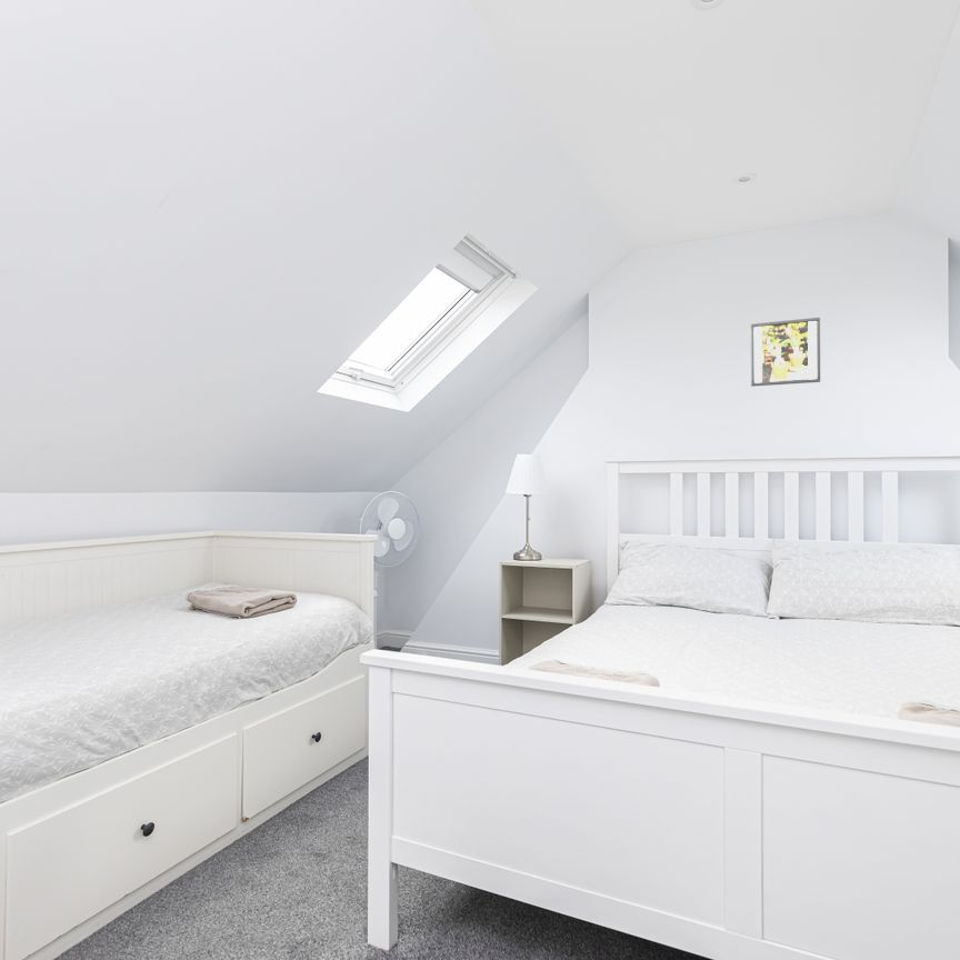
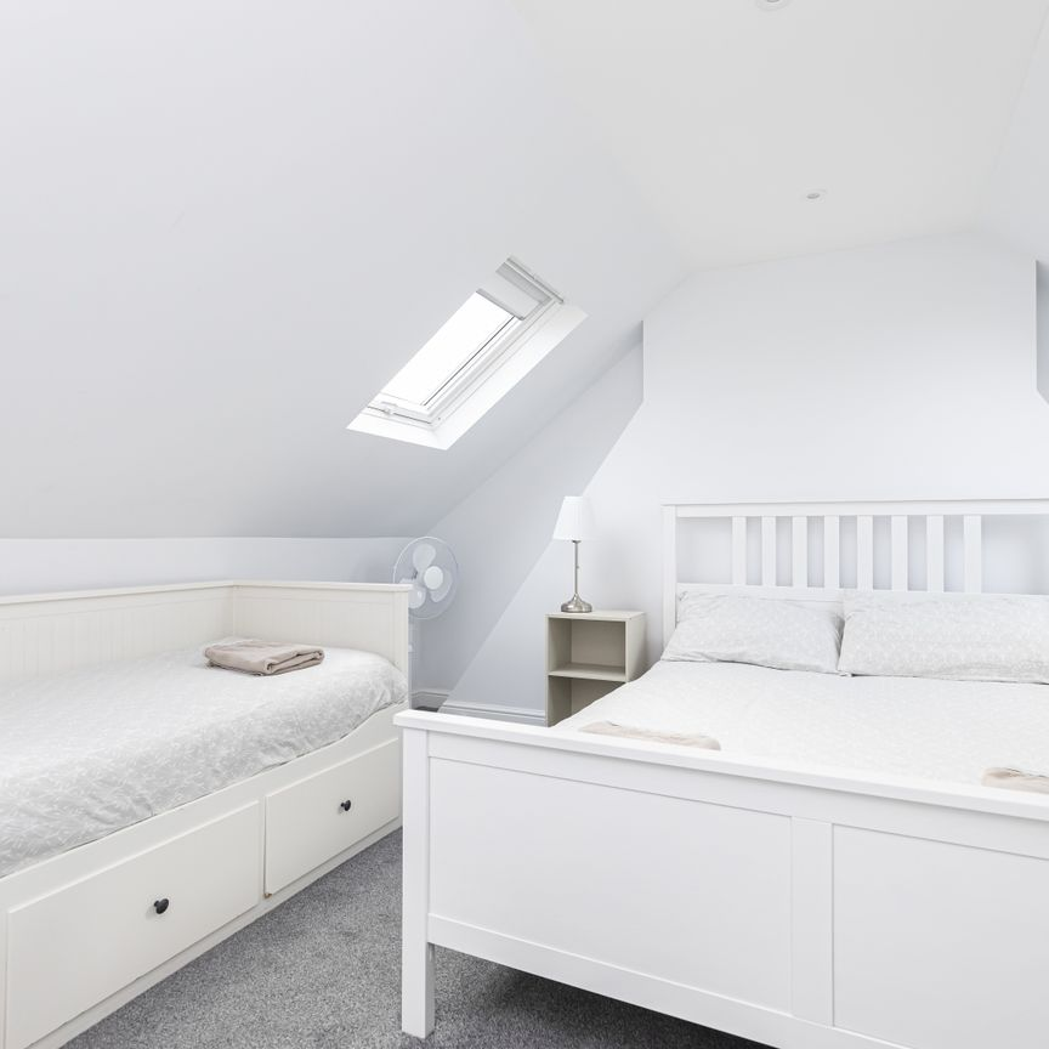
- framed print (784, 352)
